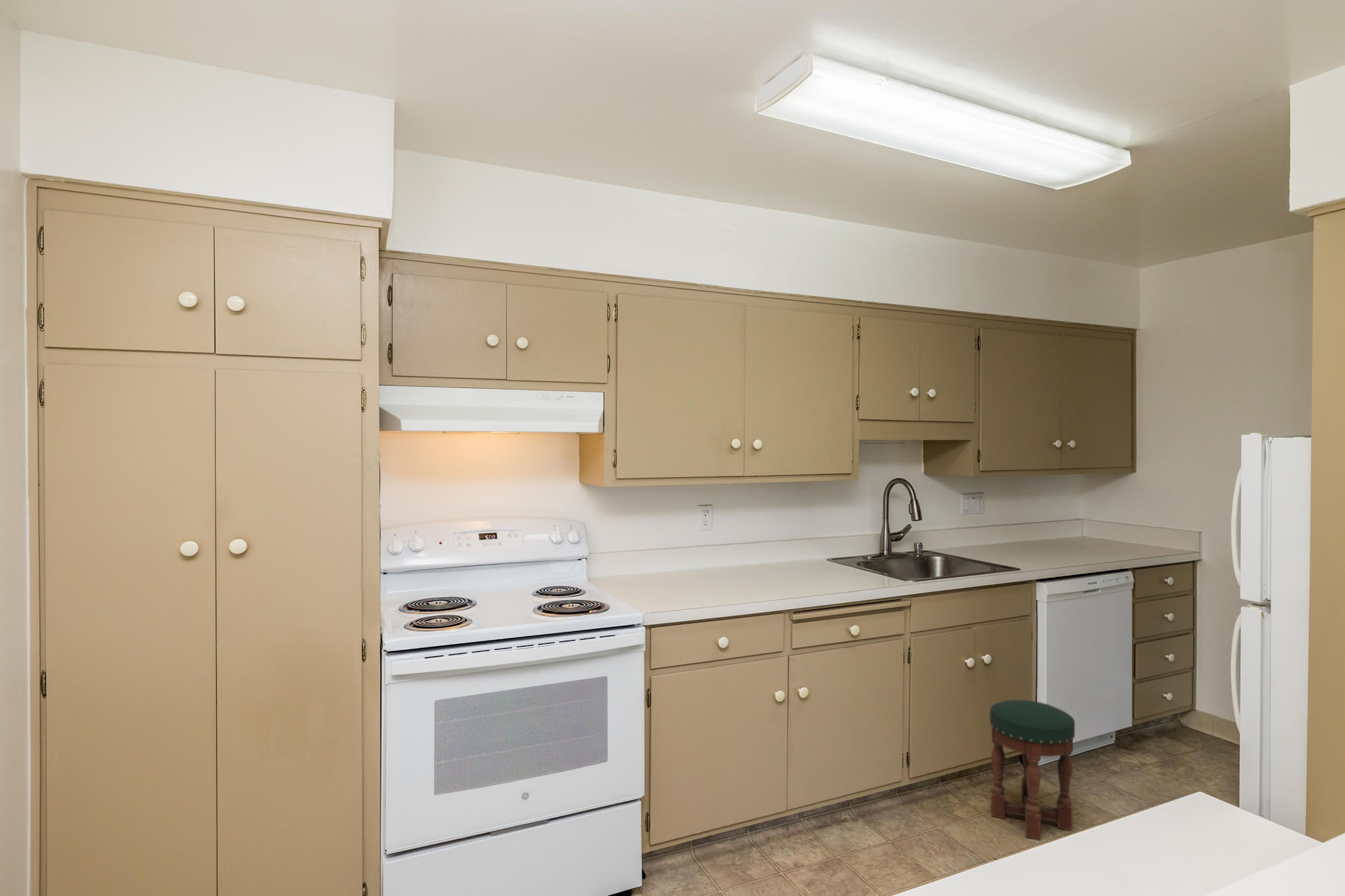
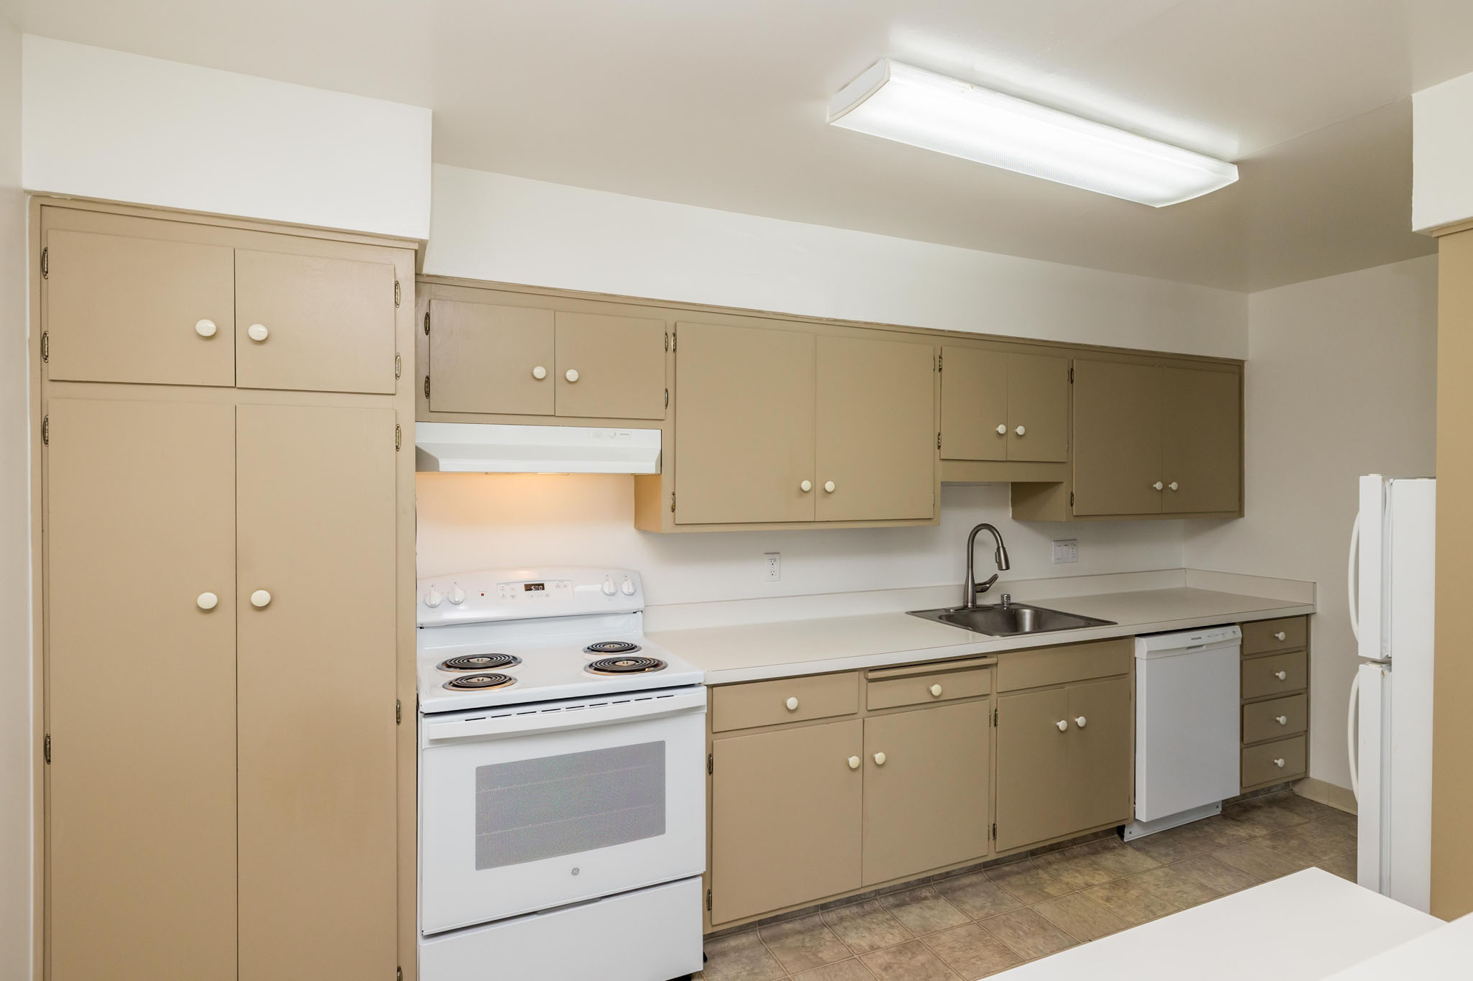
- stool (1031, 763)
